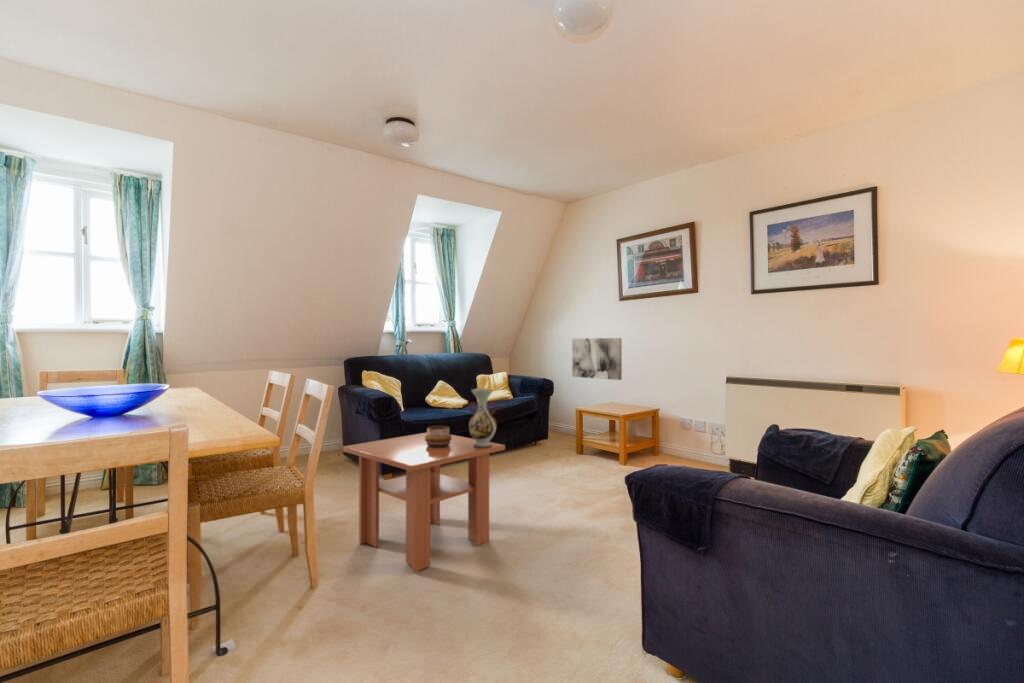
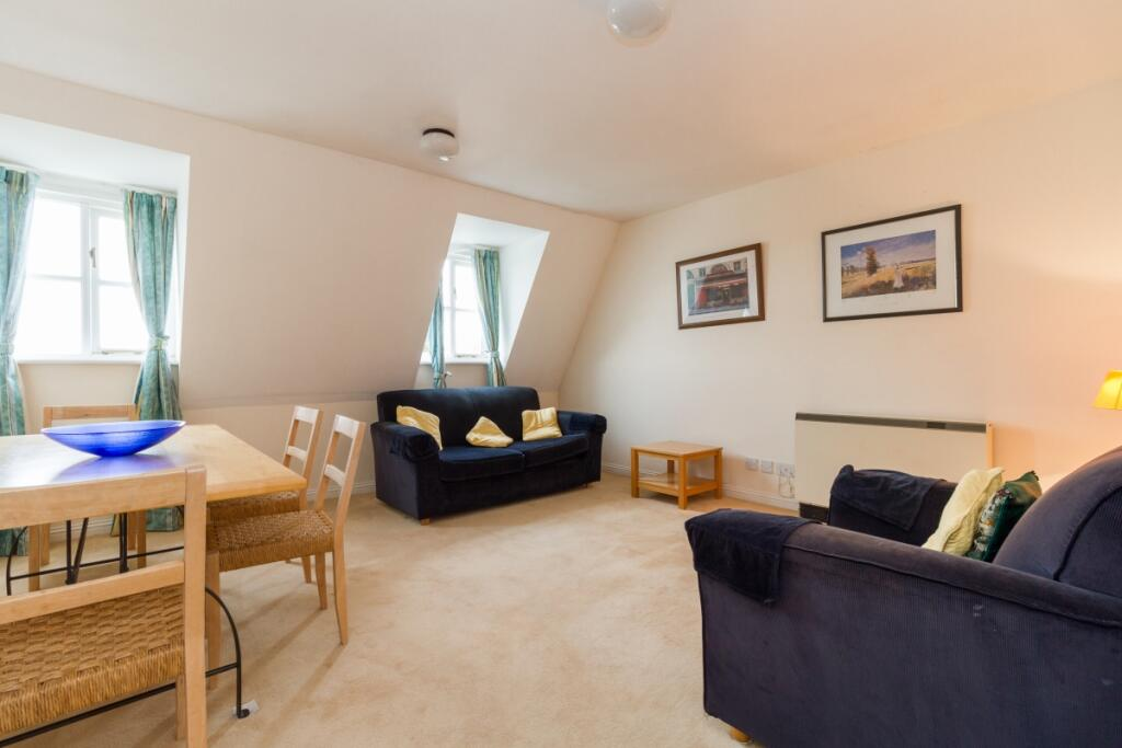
- vase (482, 417)
- decorative bowl (438, 436)
- wall art (595, 358)
- coffee table (424, 493)
